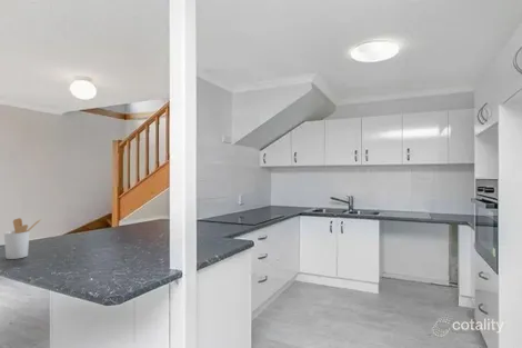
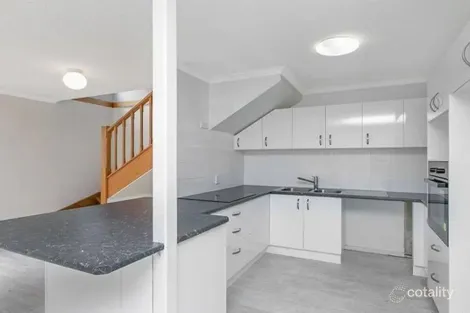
- utensil holder (23, 237)
